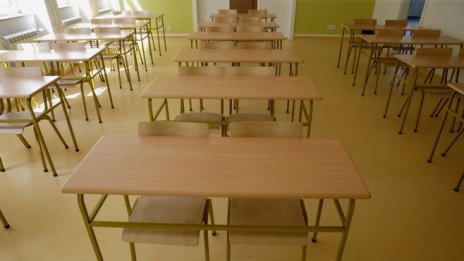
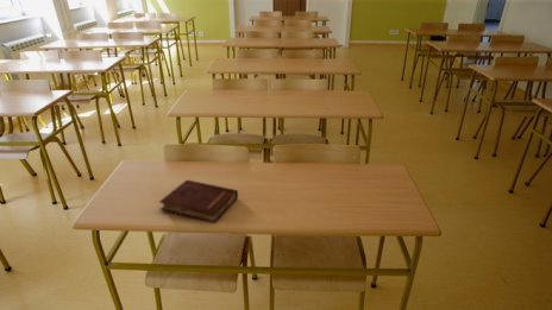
+ hardback book (200, 198)
